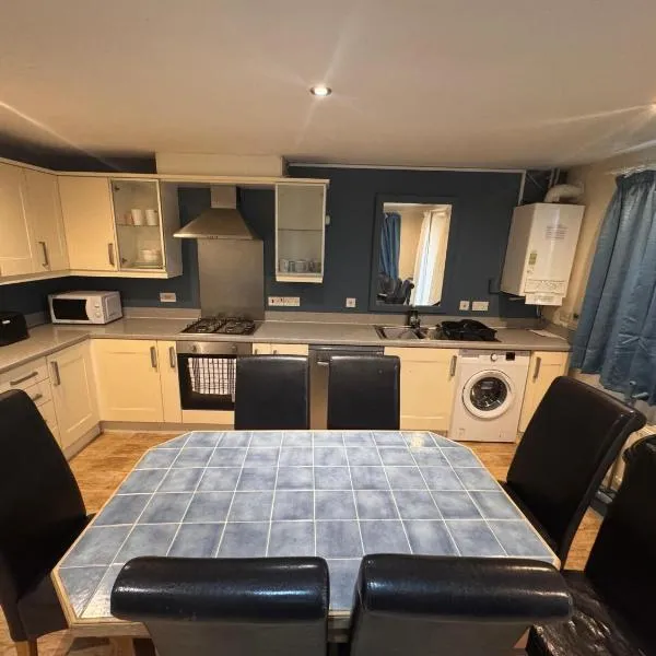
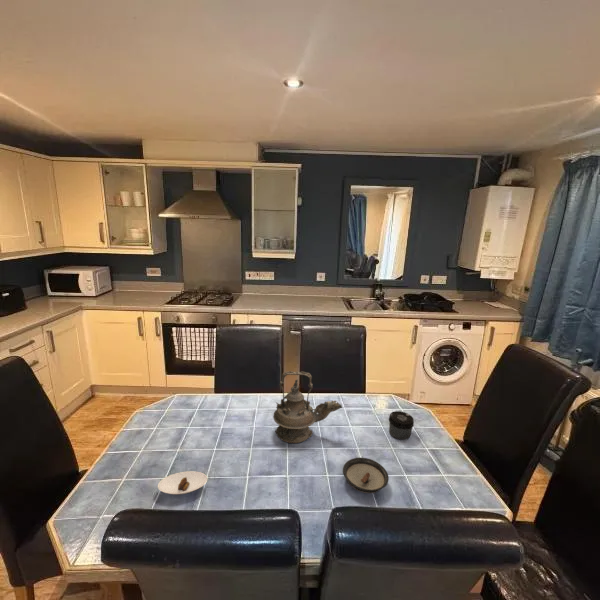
+ saucer (365, 477)
+ saucer (183, 484)
+ jar (400, 425)
+ teapot (308, 403)
